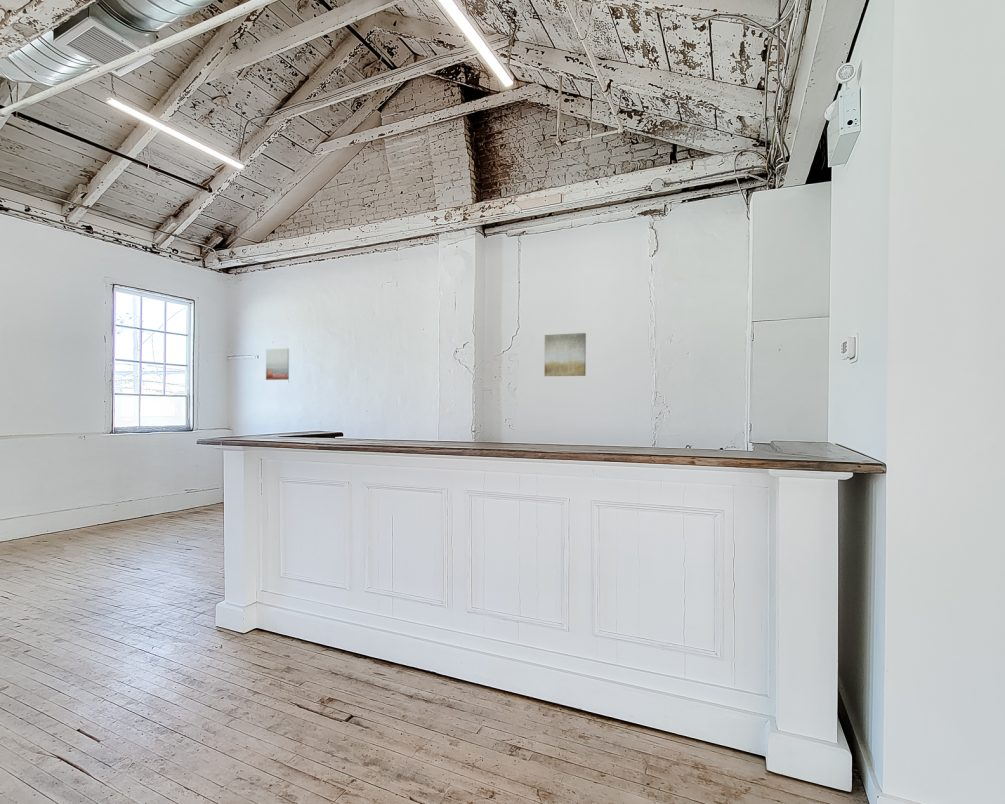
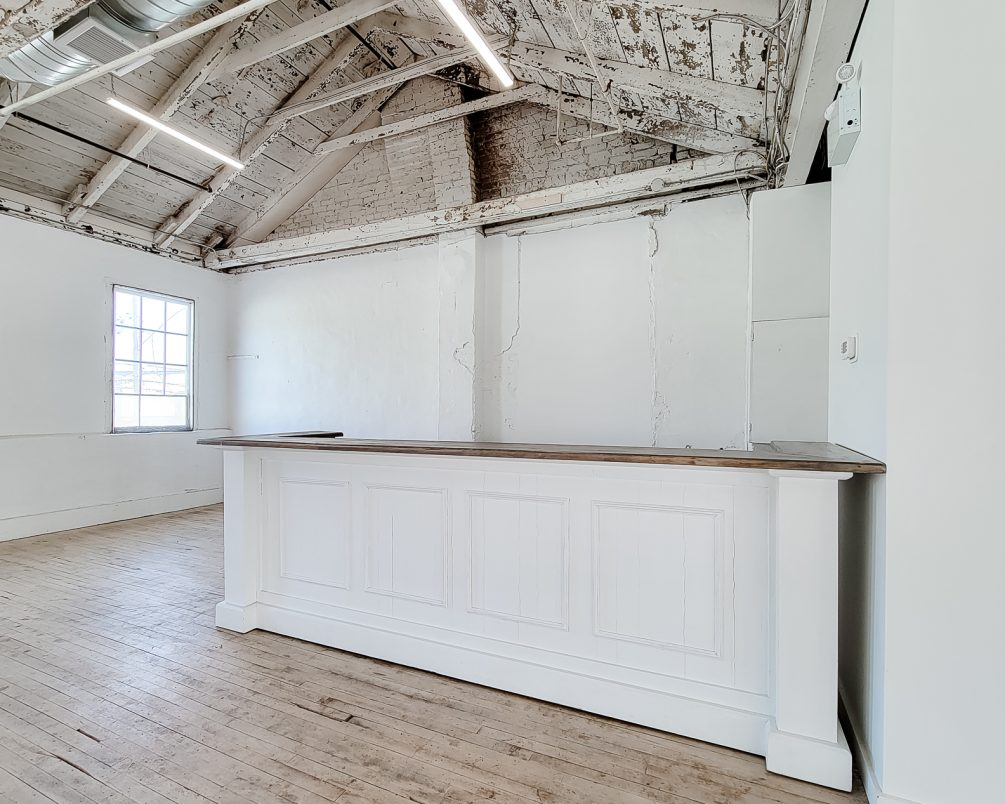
- wall art (564, 355)
- wall art (277, 364)
